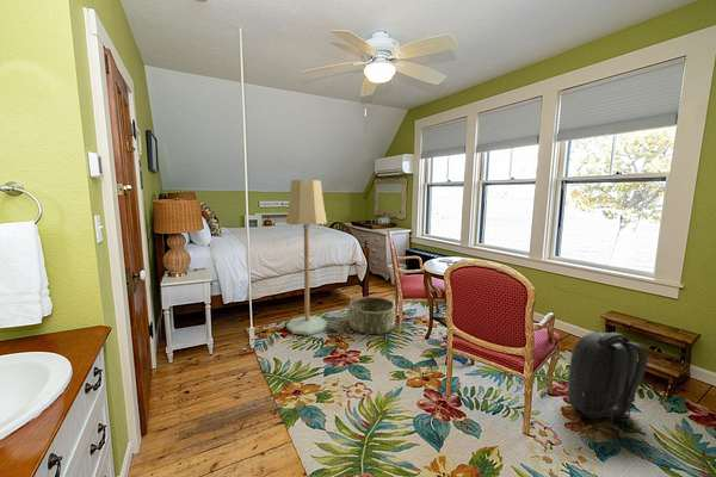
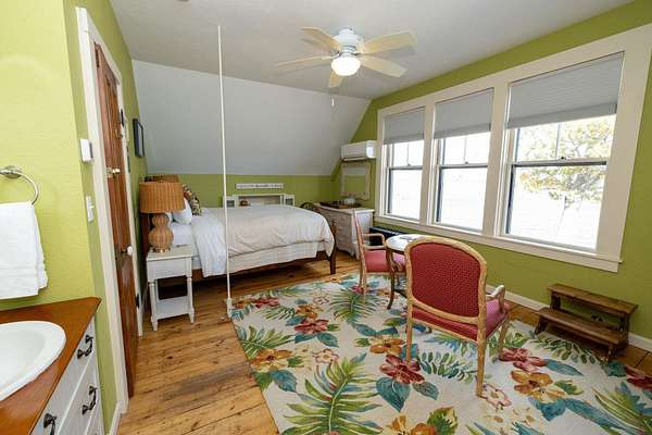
- backpack (607, 374)
- basket (371, 310)
- floor lamp (305, 255)
